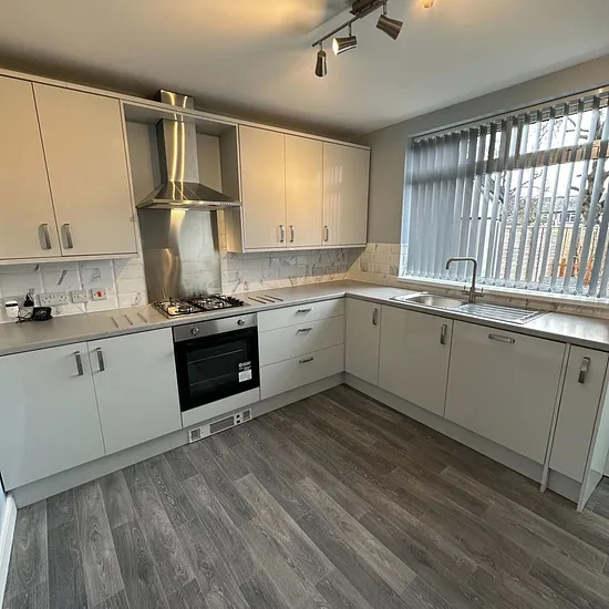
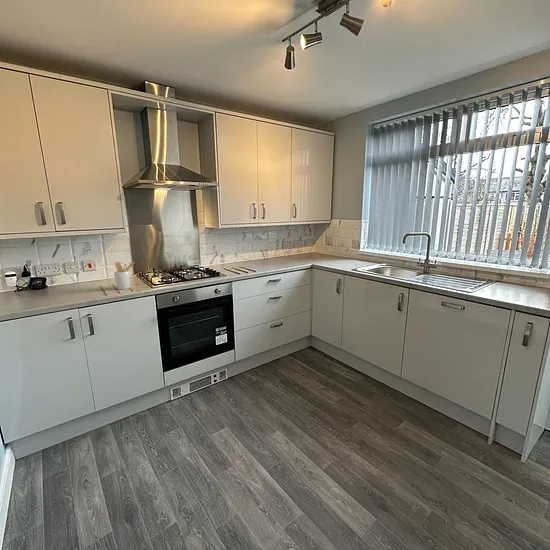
+ utensil holder (125, 274)
